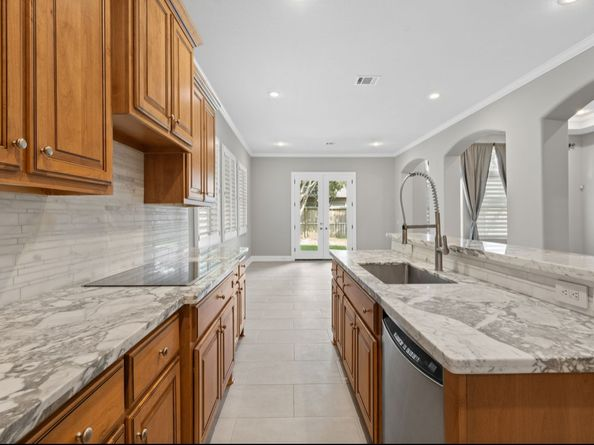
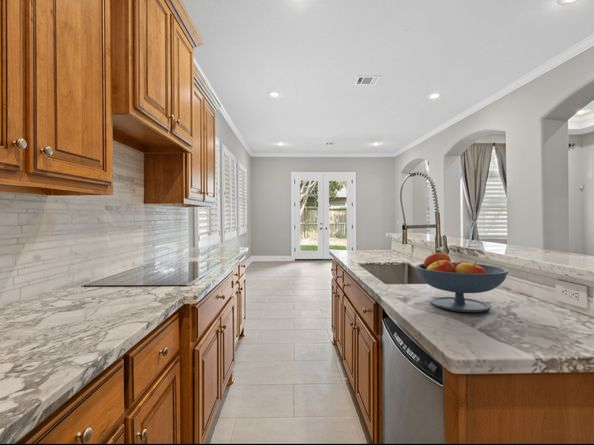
+ fruit bowl (459, 279)
